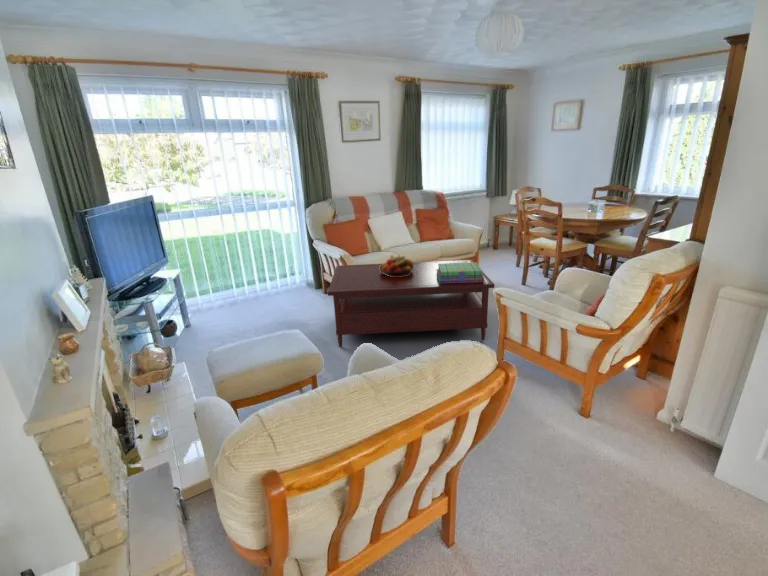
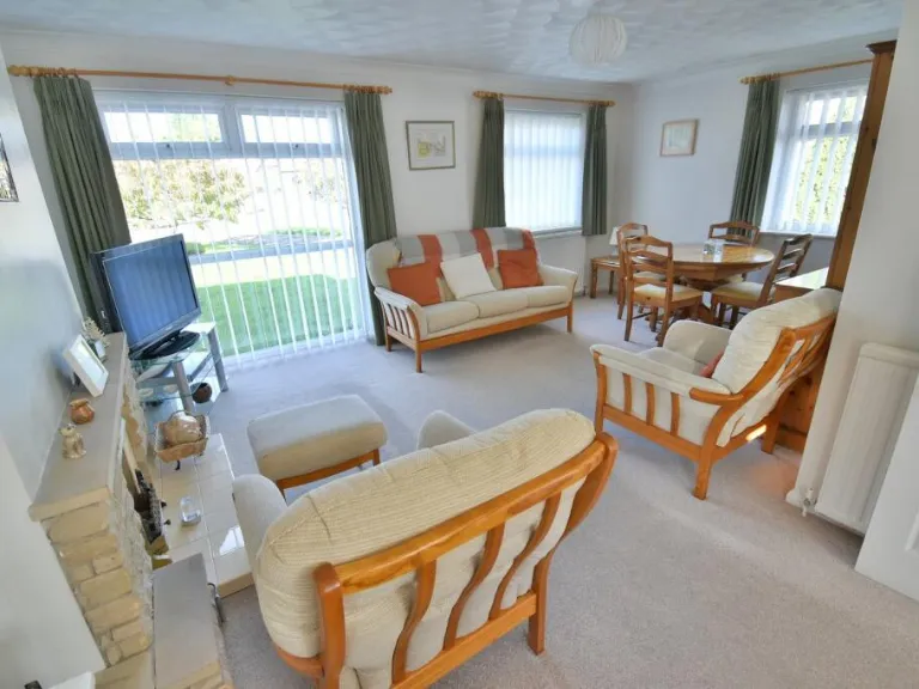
- coffee table (407, 300)
- fruit bowl (396, 264)
- stack of books (459, 272)
